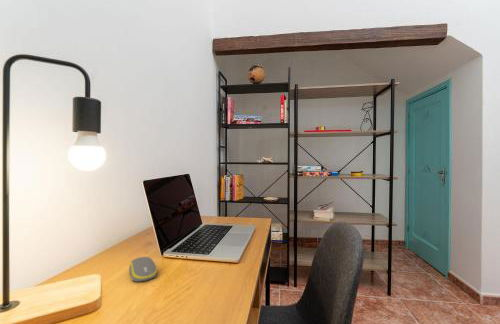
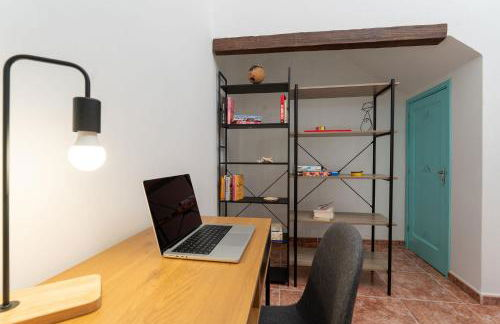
- computer mouse (142, 266)
